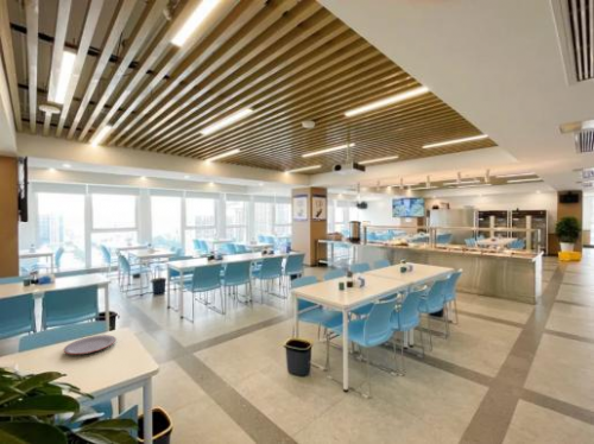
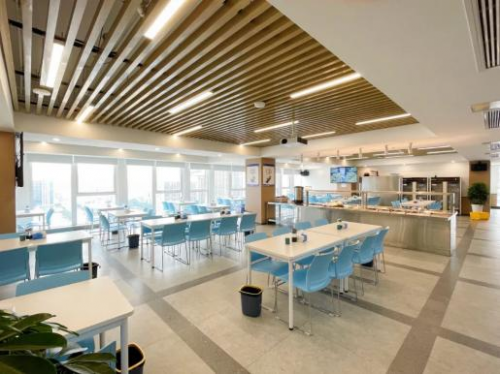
- plate (90, 344)
